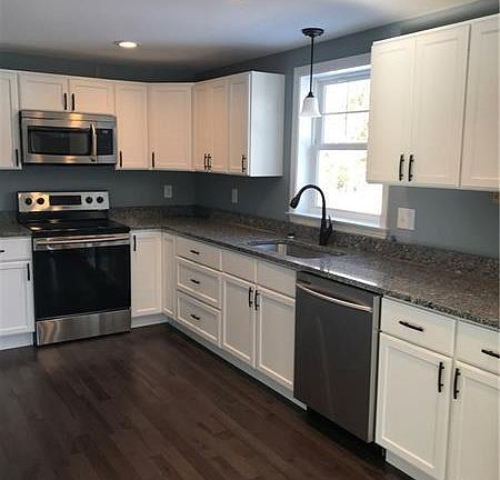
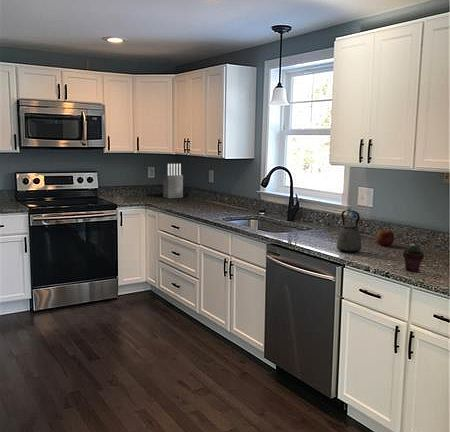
+ knife block (172, 180)
+ apple (385, 236)
+ kettle (346, 230)
+ potted succulent (413, 257)
